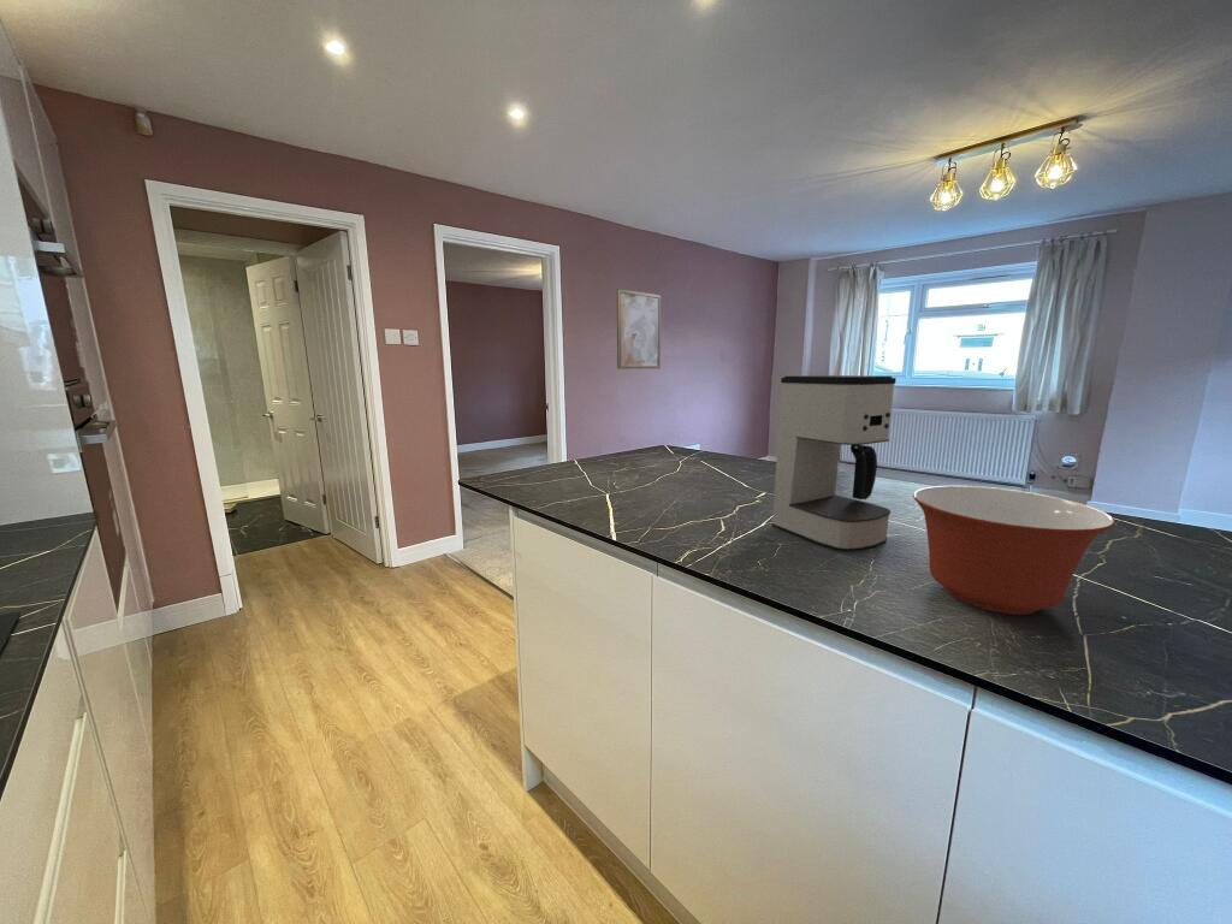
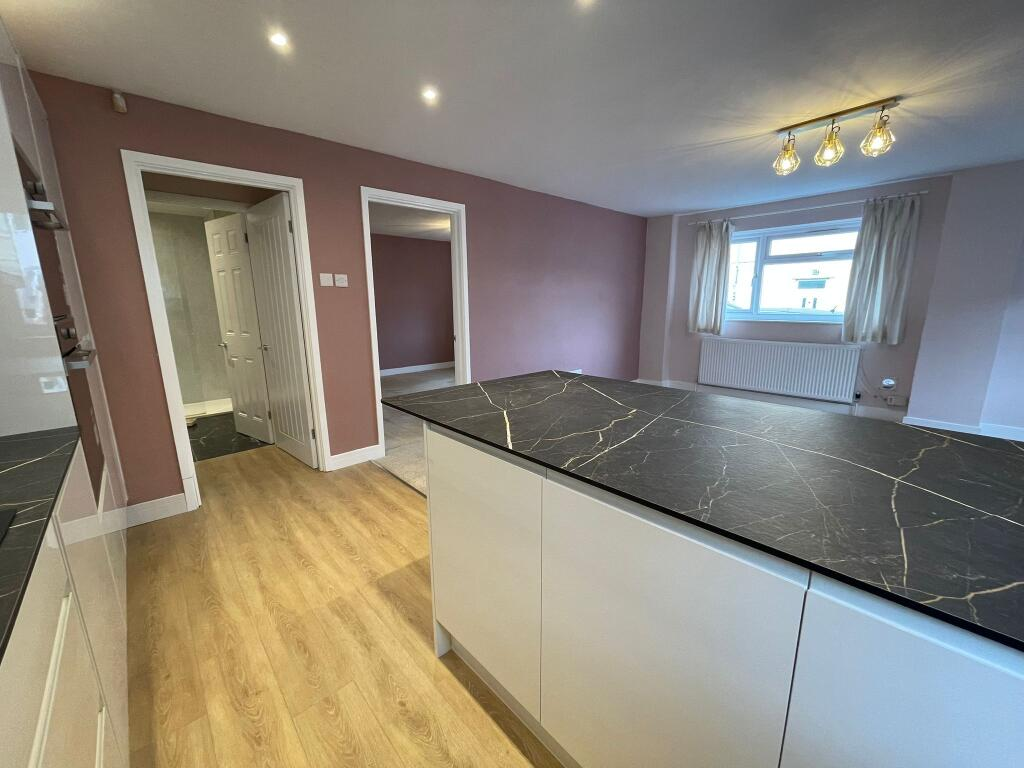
- coffee maker (837, 456)
- mixing bowl (996, 550)
- wall art (640, 331)
